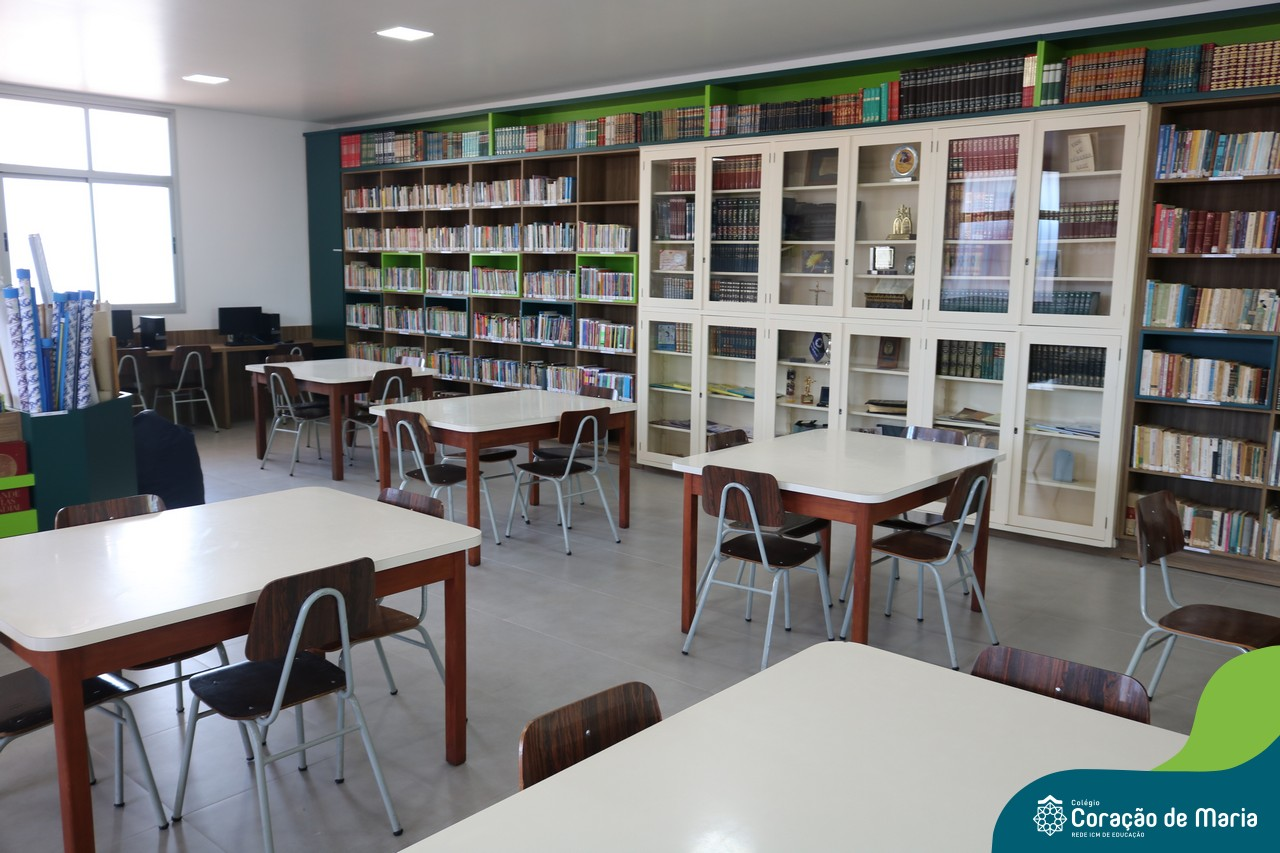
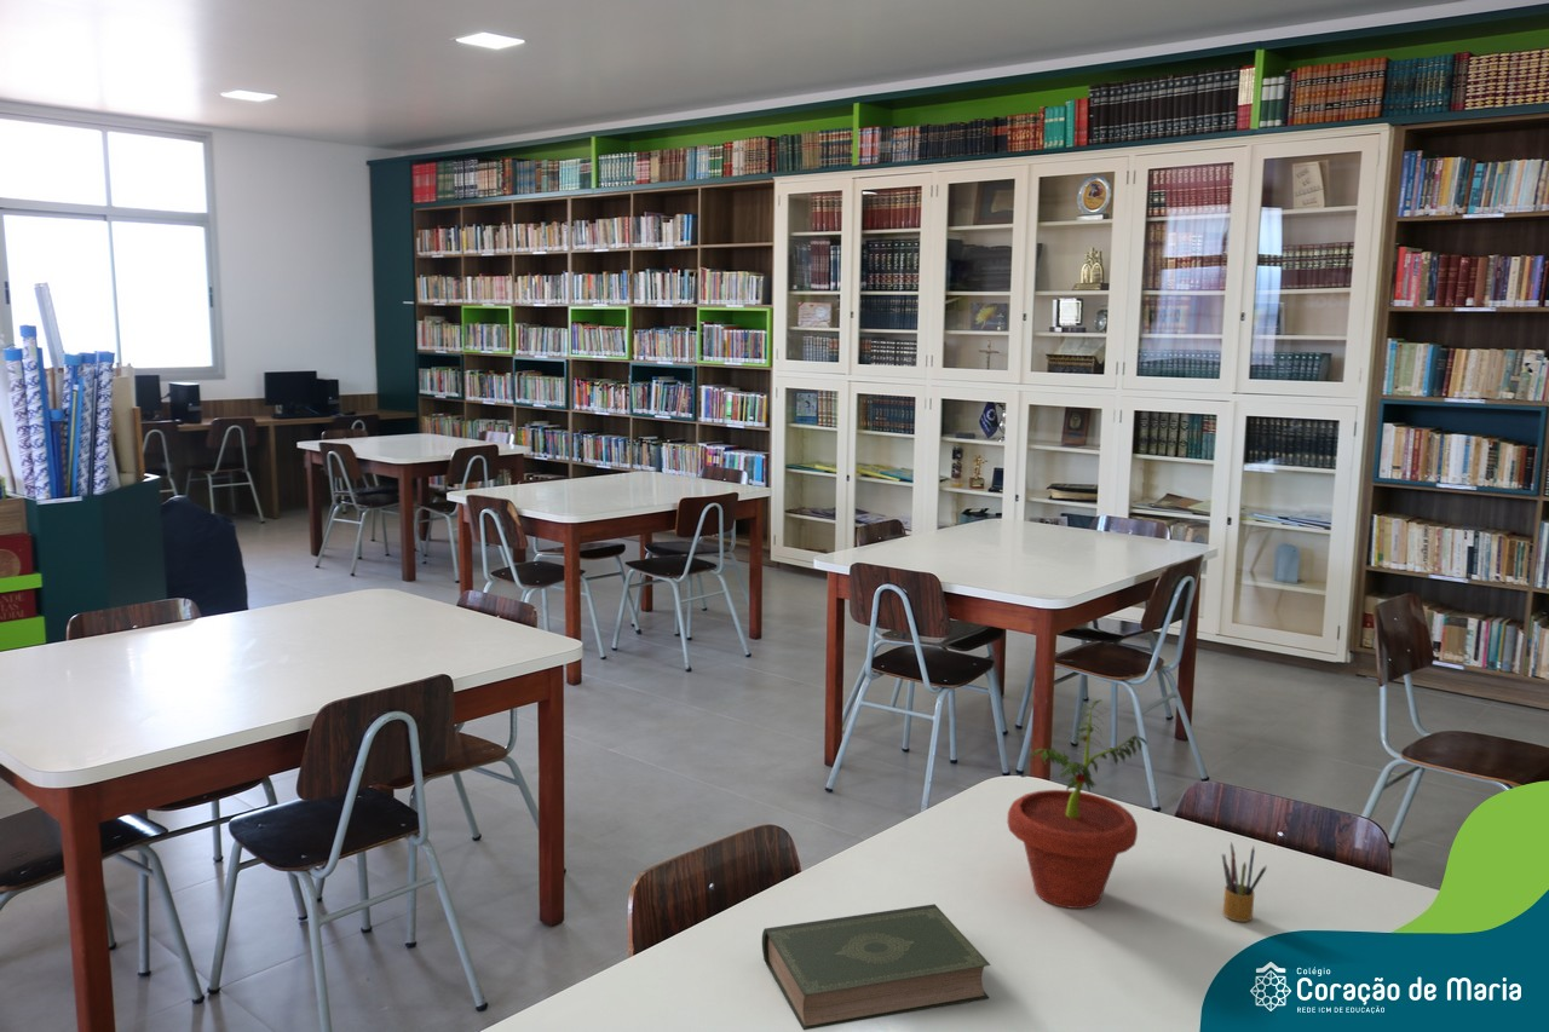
+ potted plant (1076, 801)
+ pencil box (1242, 883)
+ book (871, 959)
